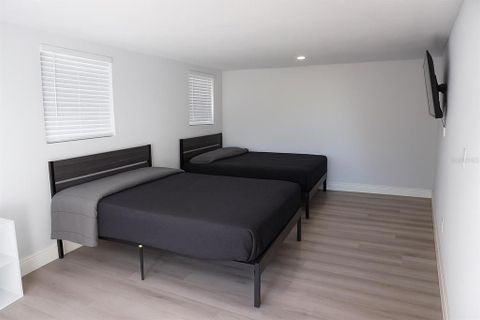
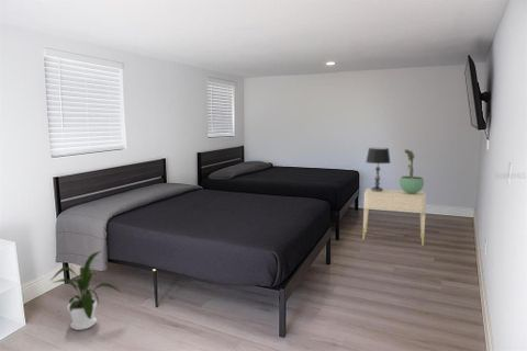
+ potted plant (412, 171)
+ table lamp (378, 169)
+ nightstand (393, 210)
+ house plant (83, 291)
